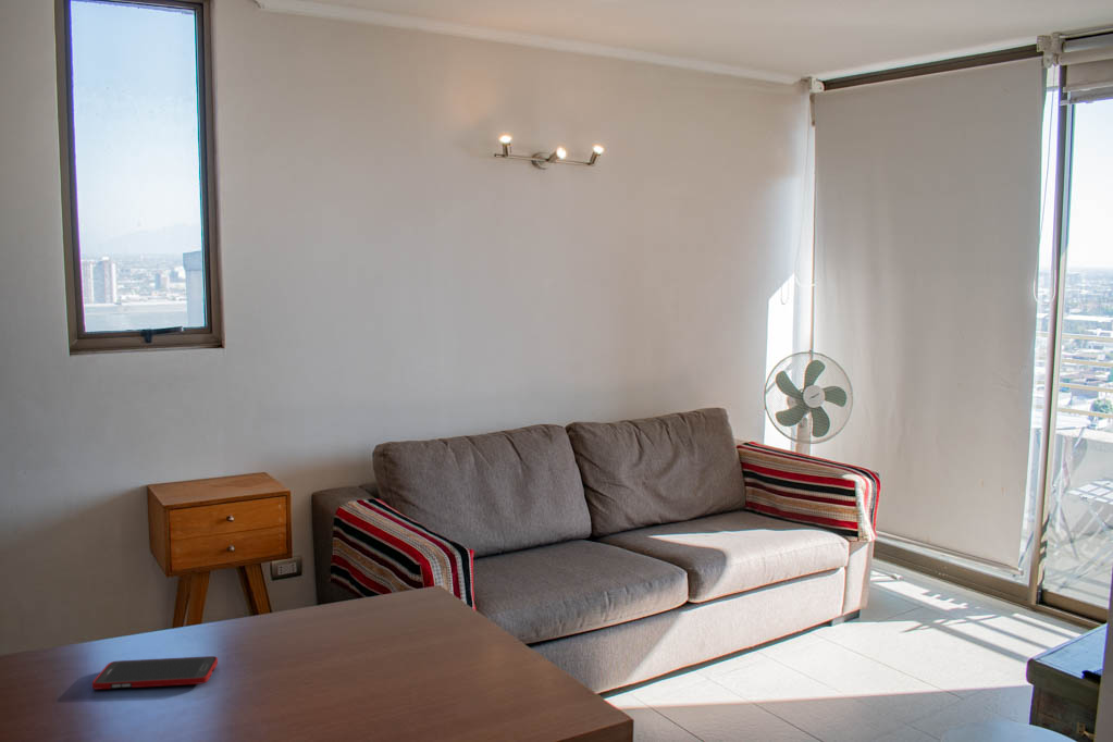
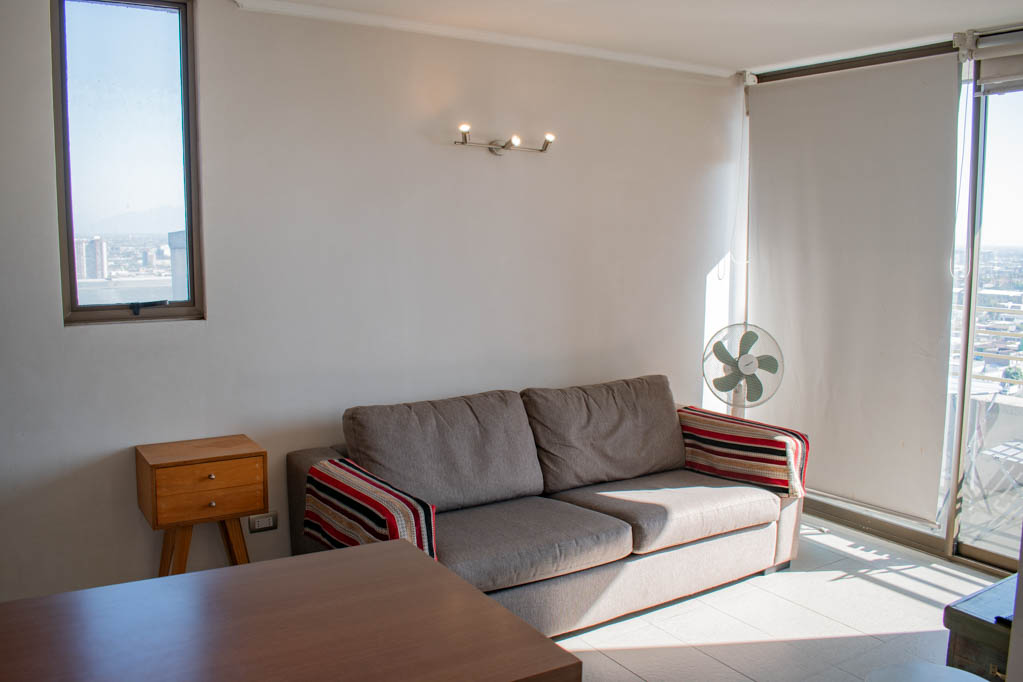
- cell phone (157, 672)
